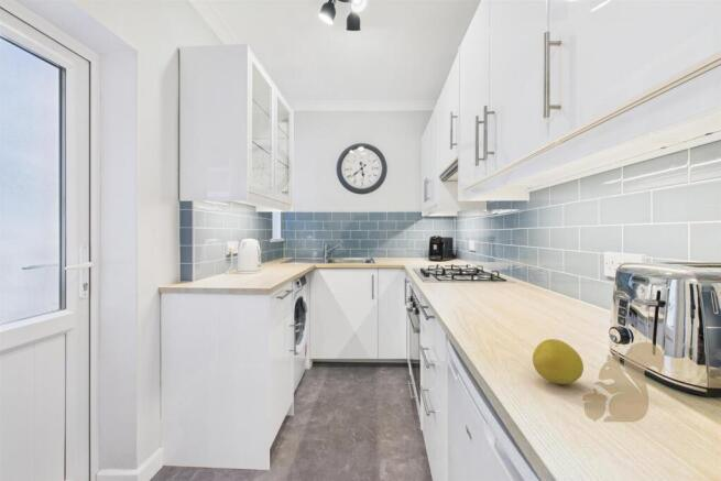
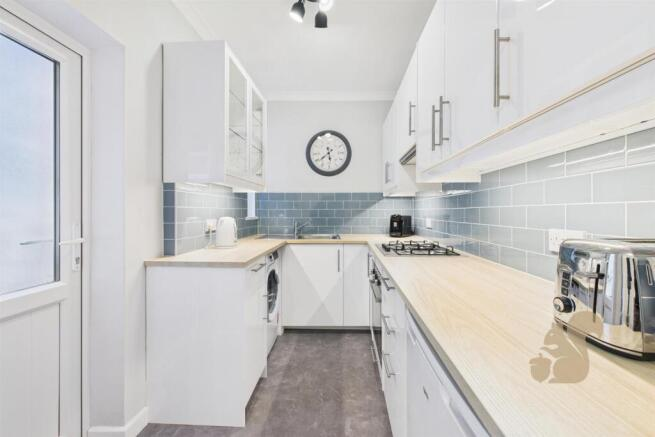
- lemon (557, 361)
